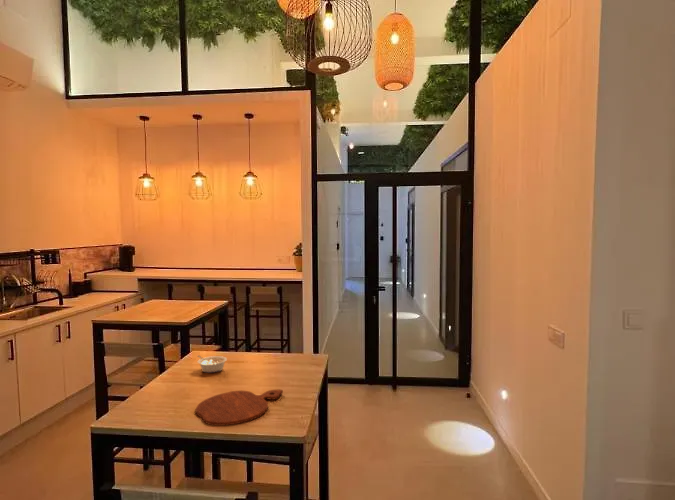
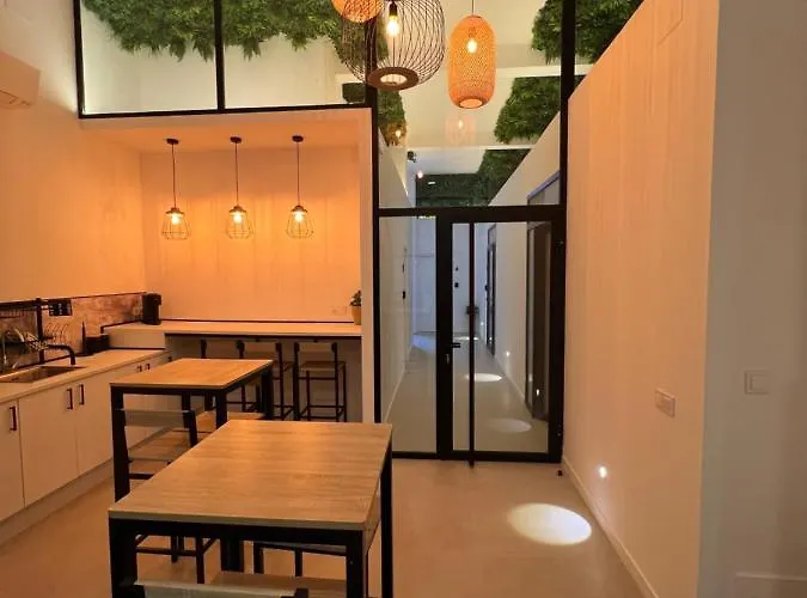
- cutting board (244, 403)
- legume (211, 364)
